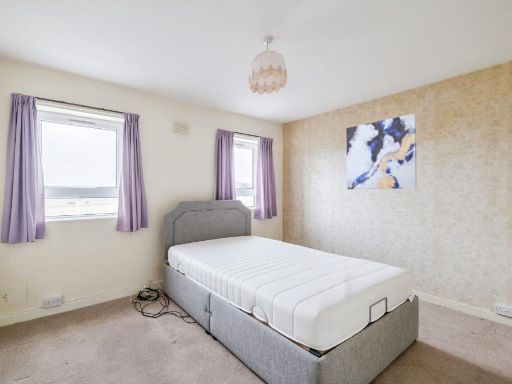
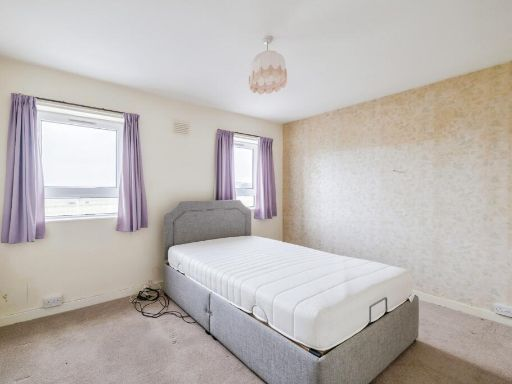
- wall art (378, 155)
